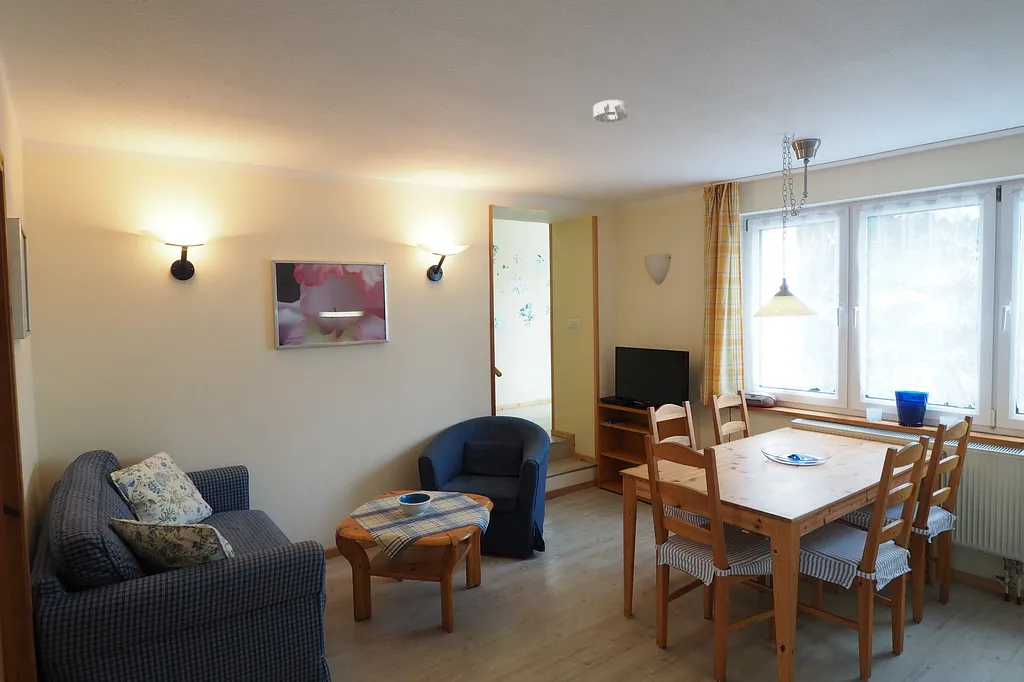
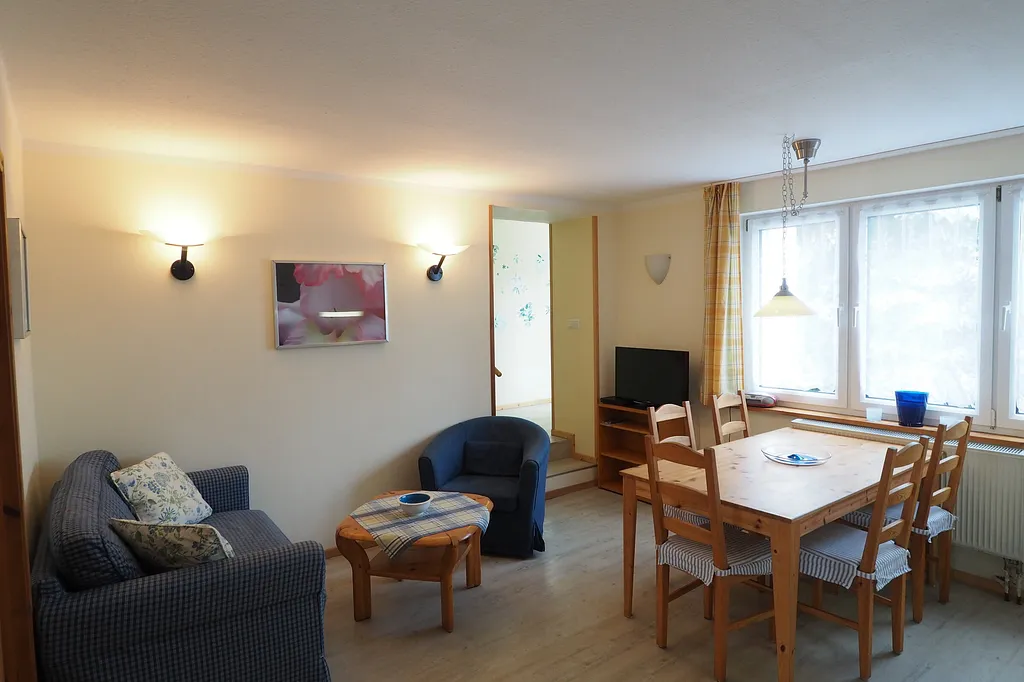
- smoke detector (610, 110)
